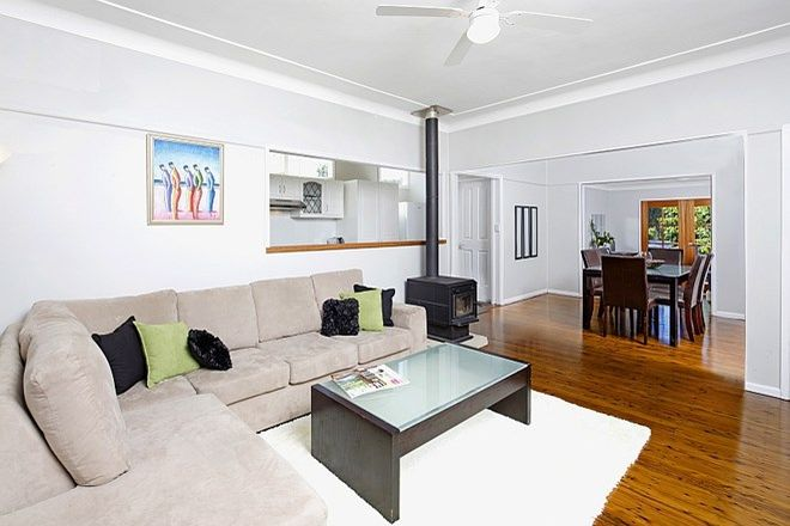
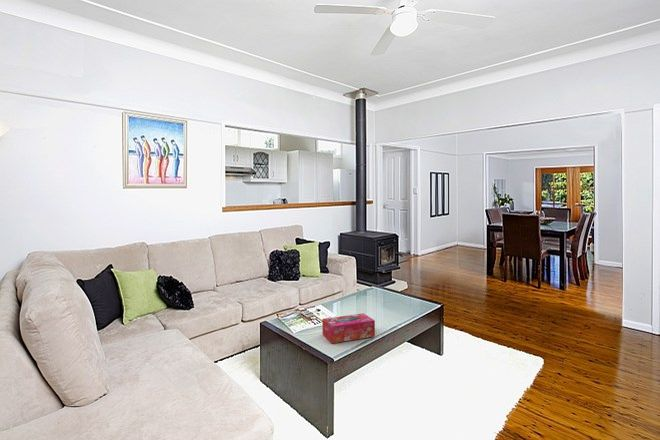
+ tissue box (348, 327)
